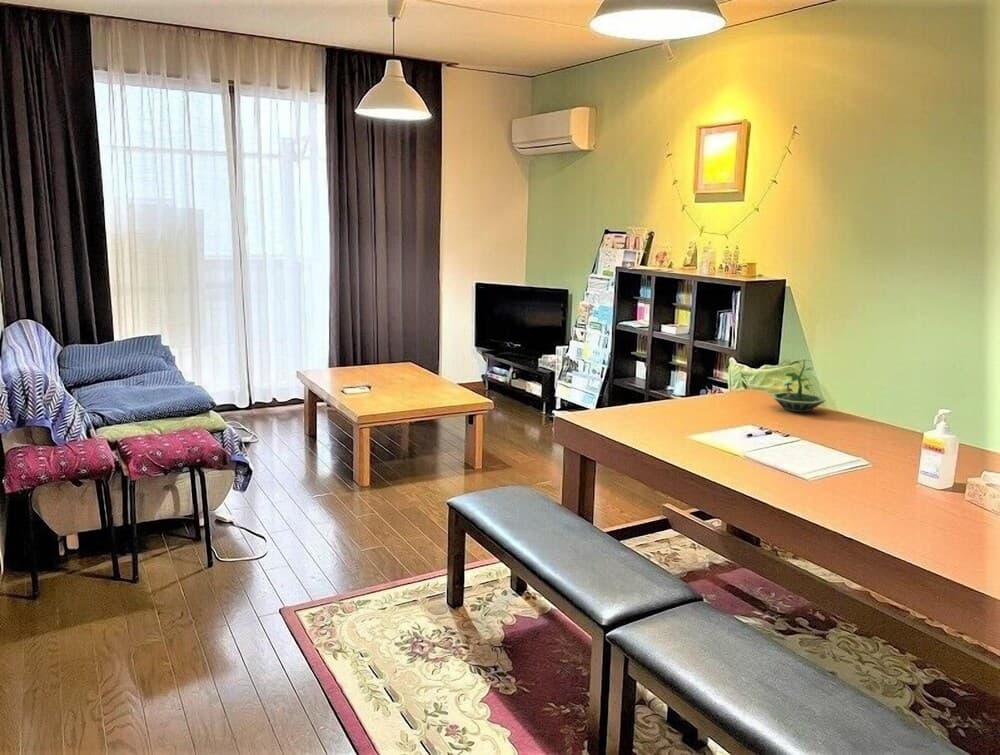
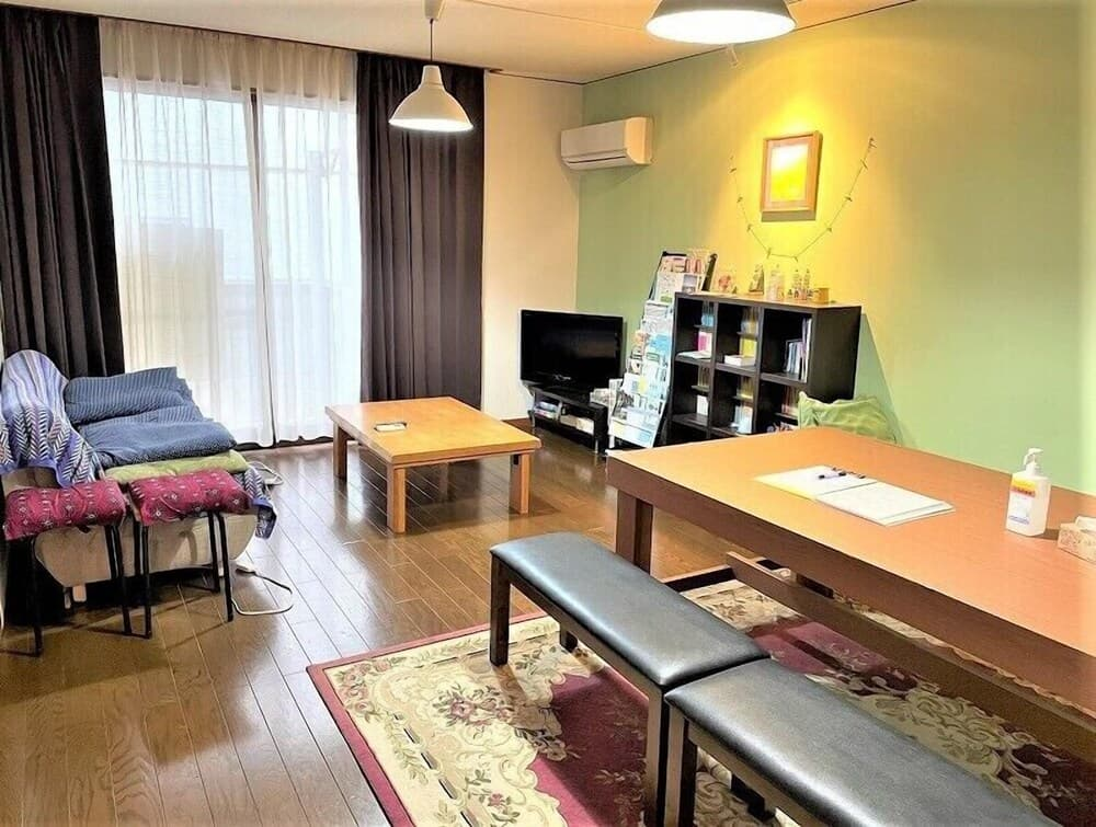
- terrarium (801, 370)
